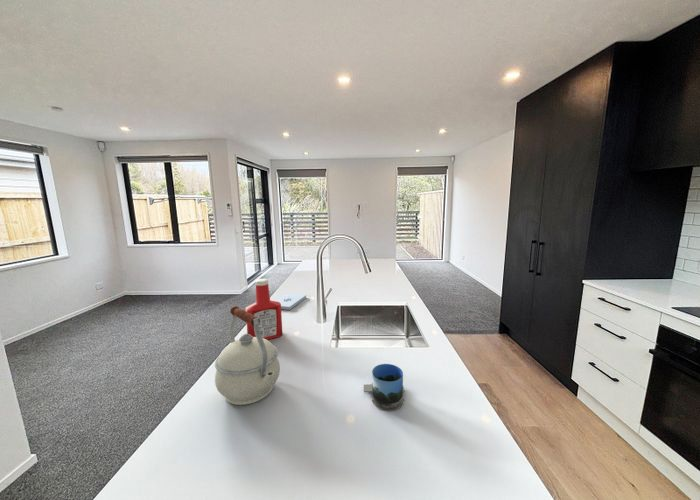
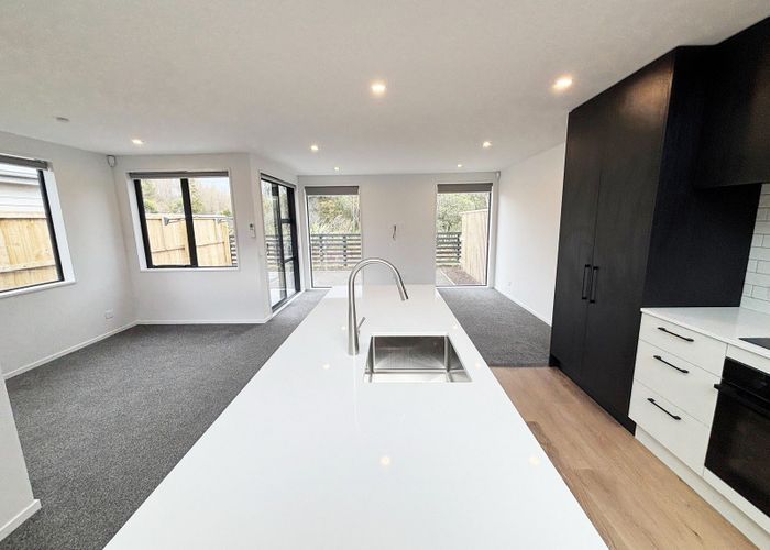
- soap bottle (263, 309)
- kettle (249, 353)
- notepad (288, 301)
- mug (385, 384)
